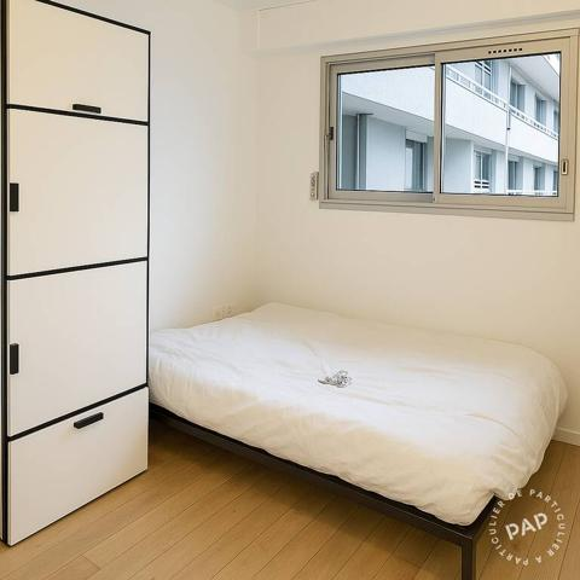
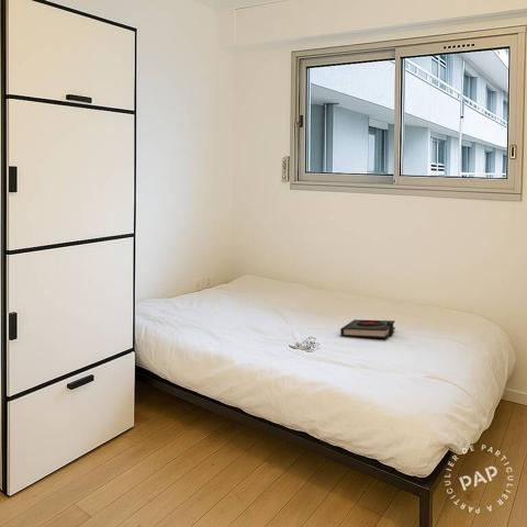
+ book (369, 326)
